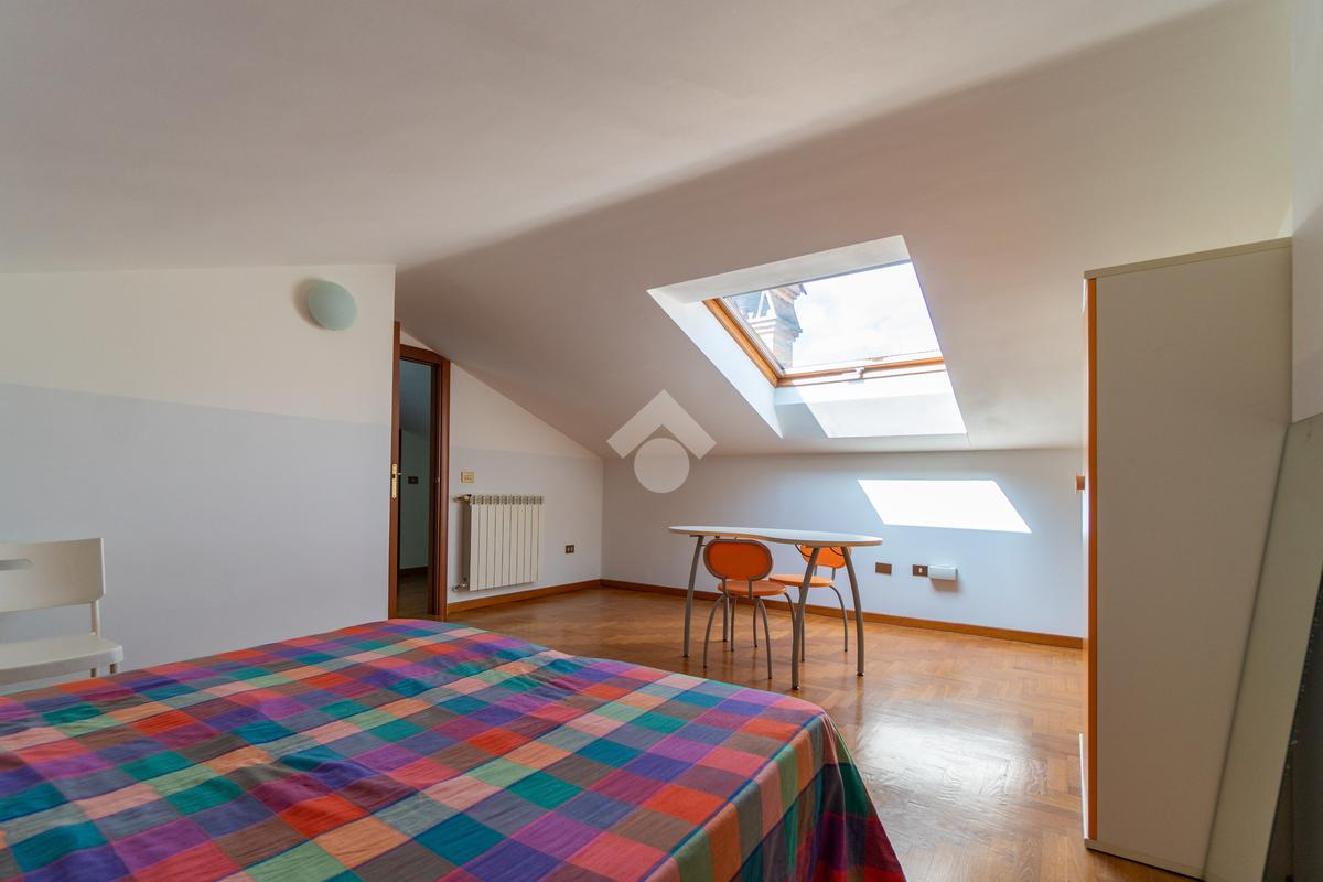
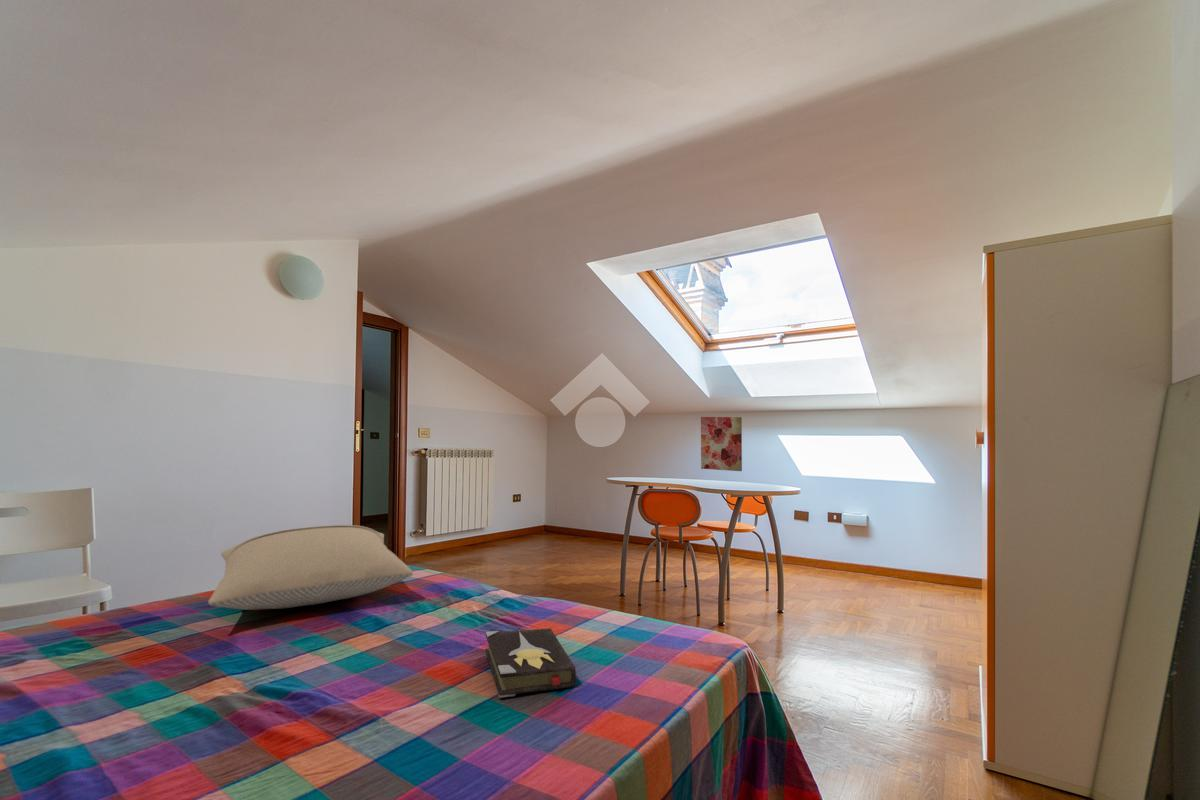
+ pillow (312, 563)
+ hardback book (527, 656)
+ wall art (720, 443)
